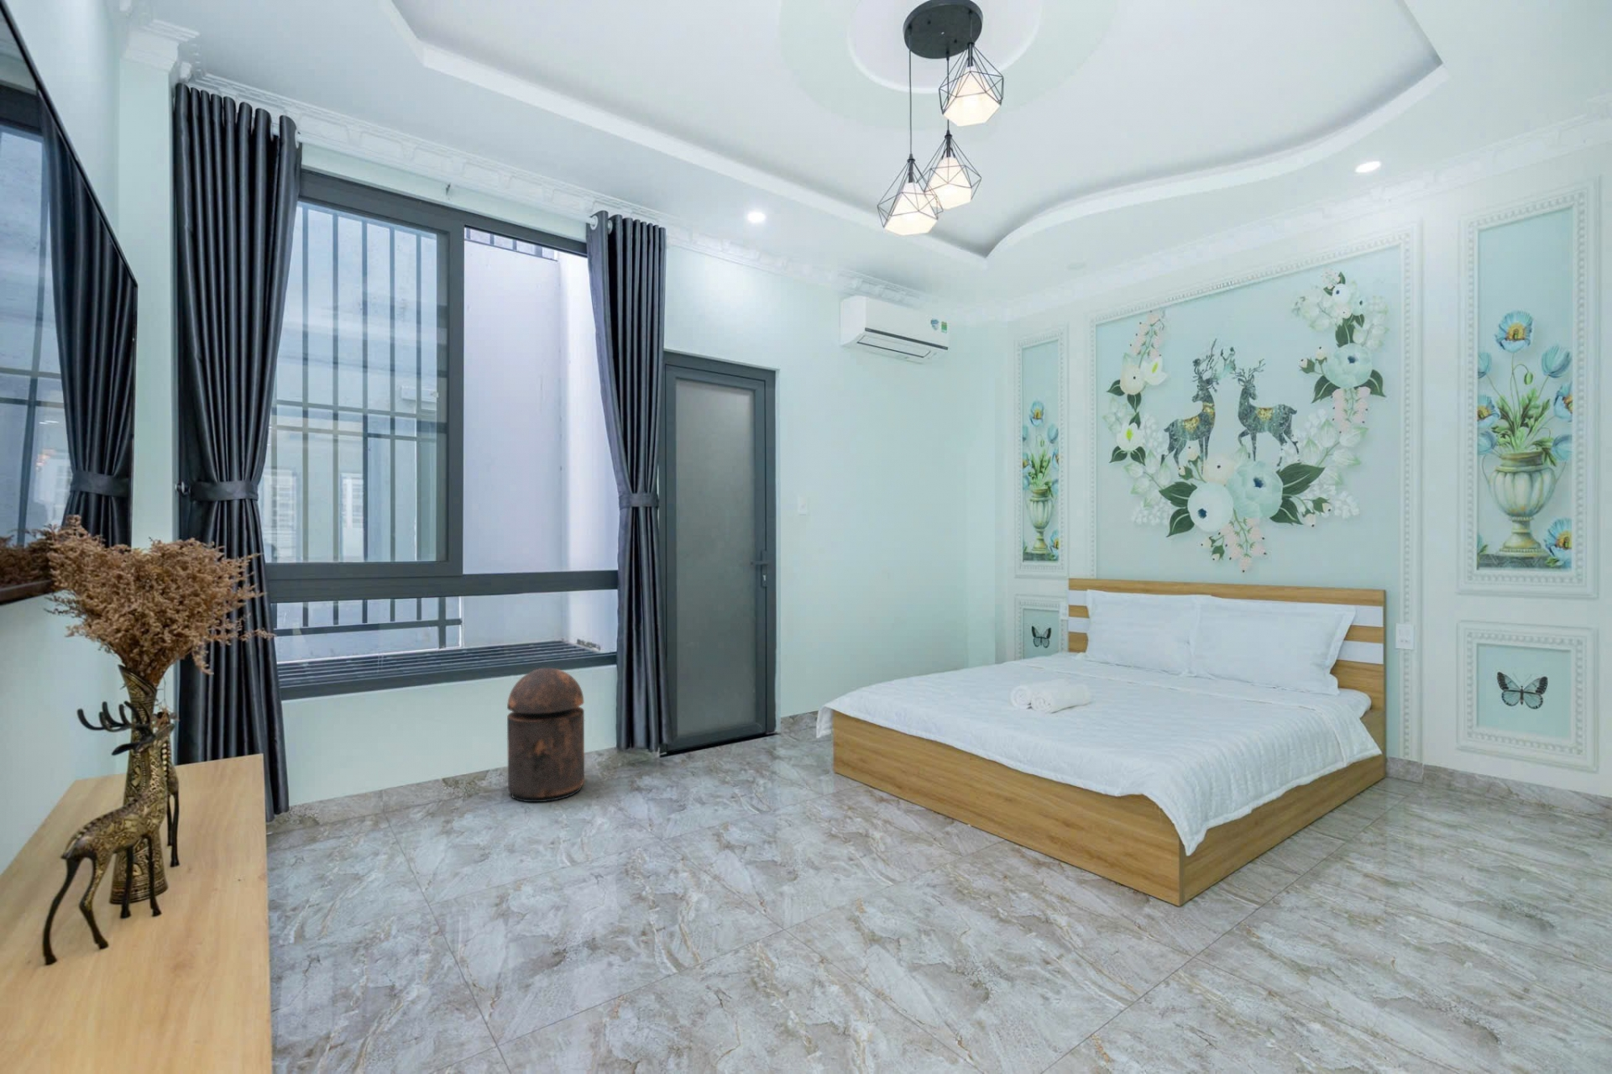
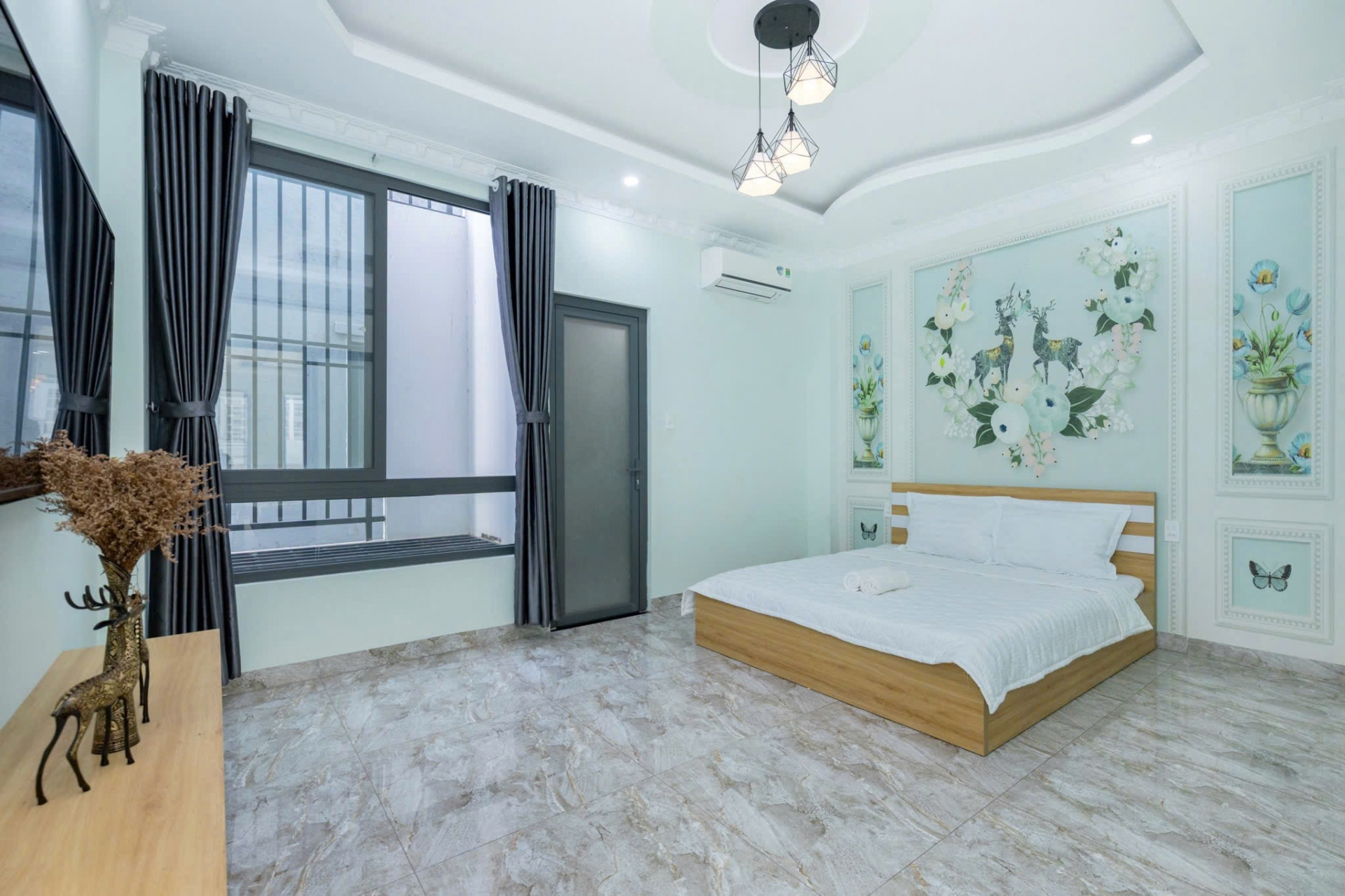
- trash can (545, 729)
